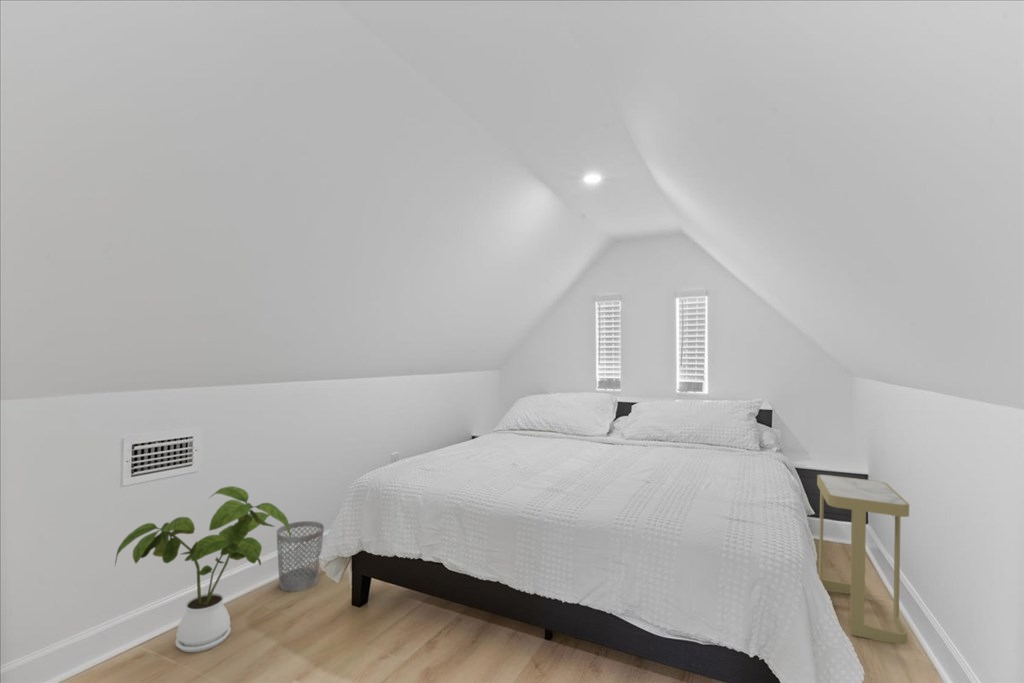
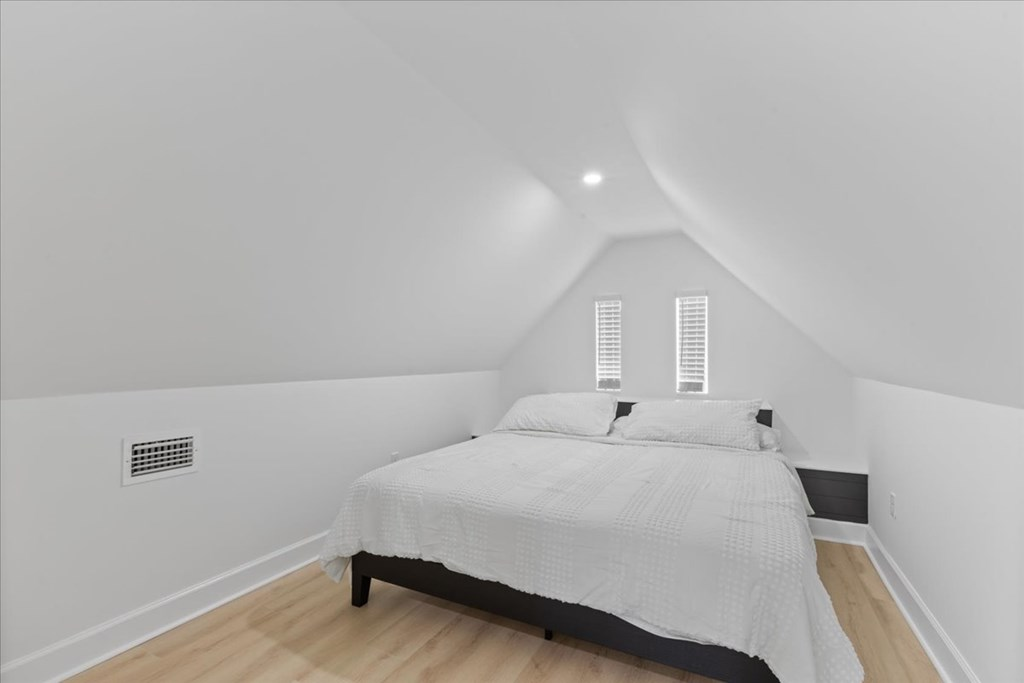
- house plant (227, 563)
- side table (857, 550)
- wastebasket (299, 556)
